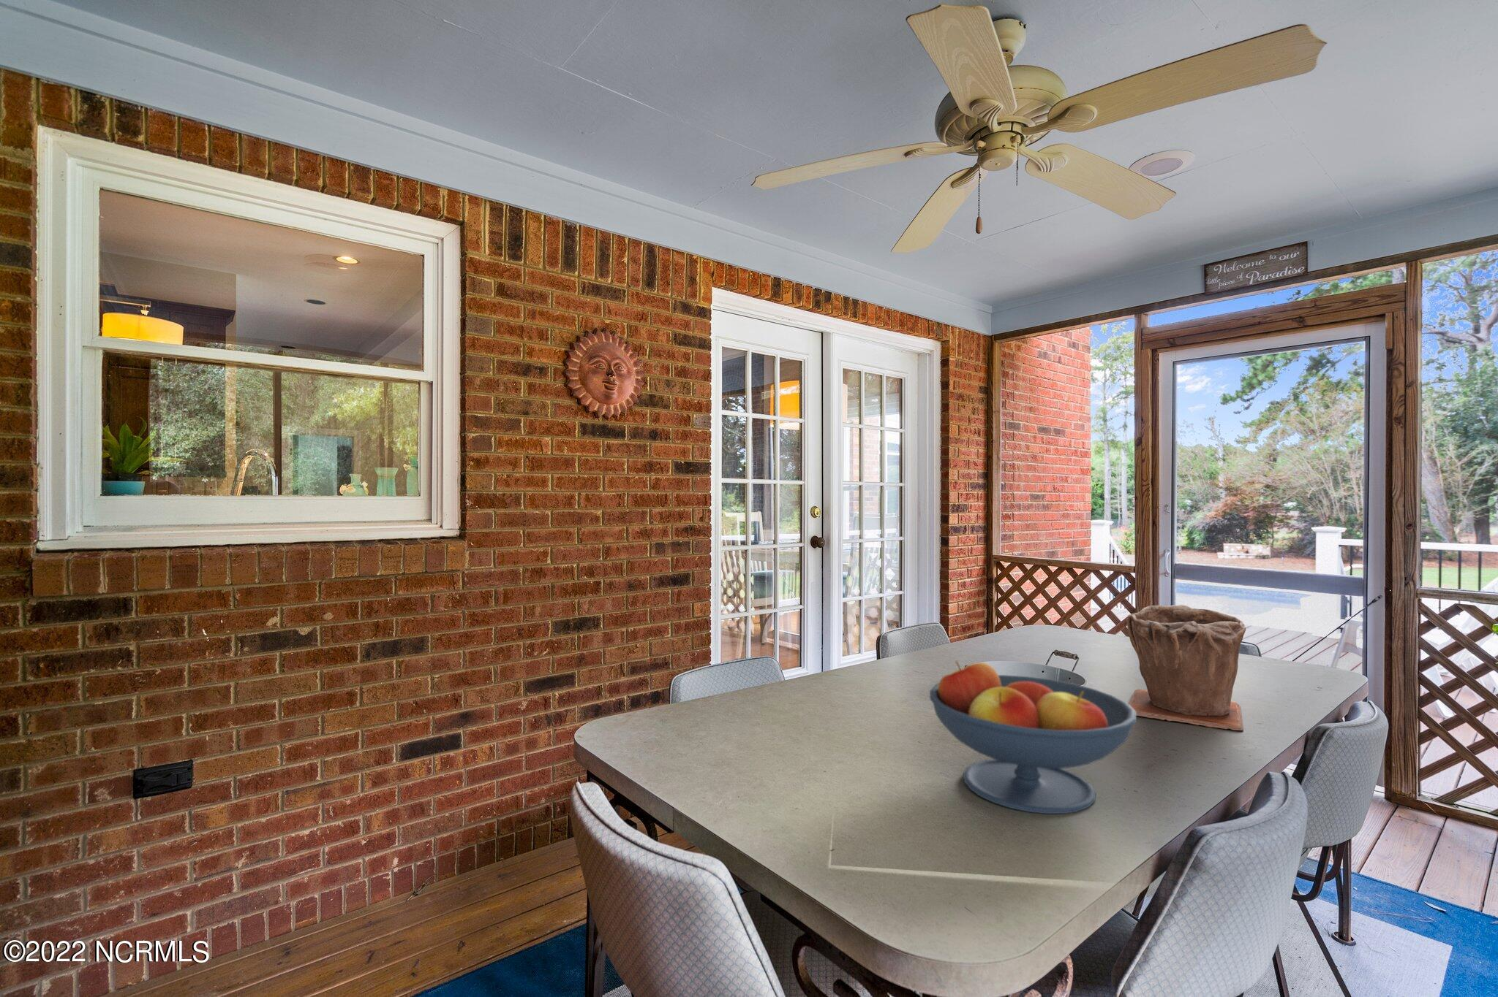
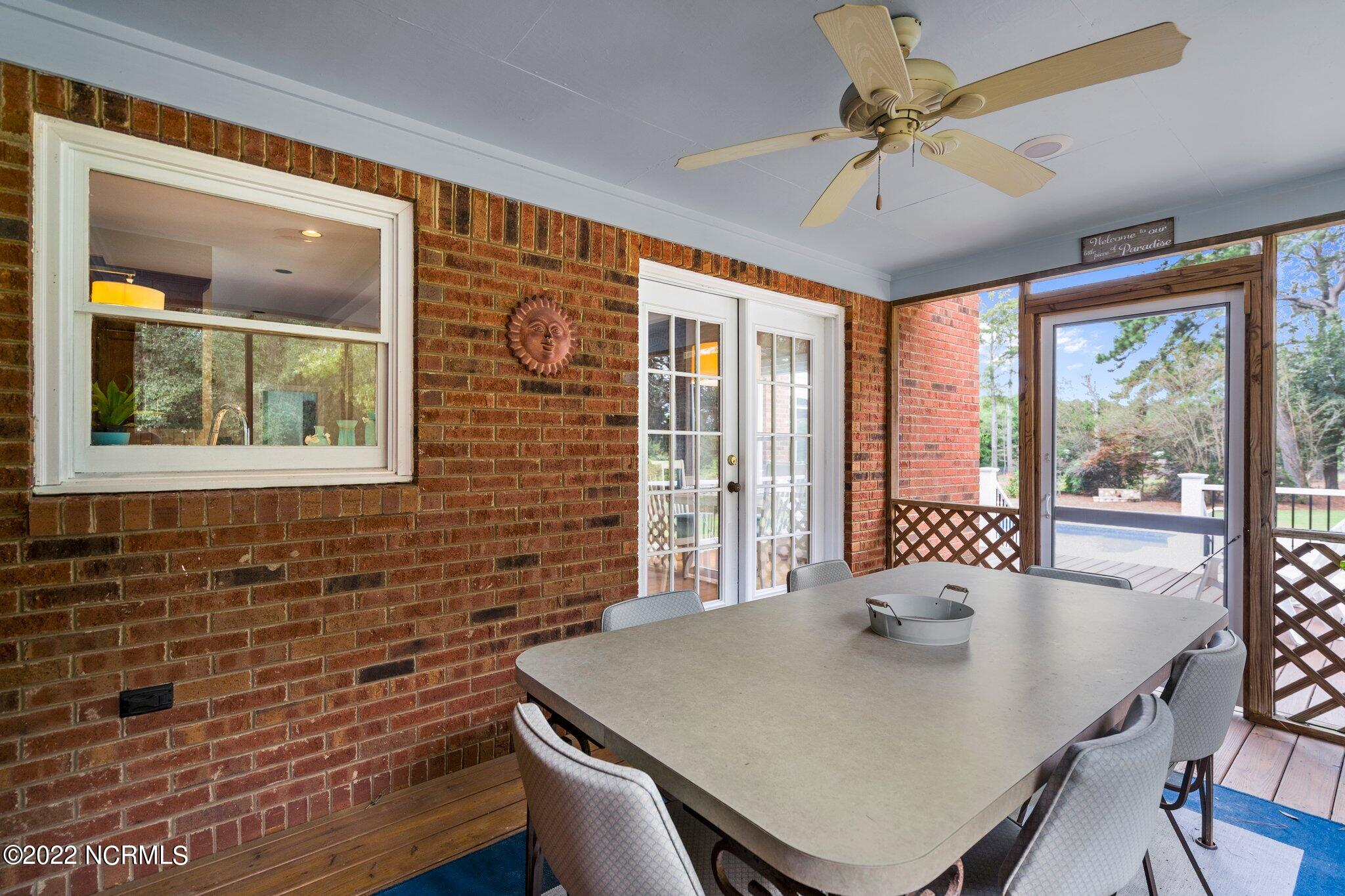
- plant pot (1183, 660)
- fruit bowl (1027, 728)
